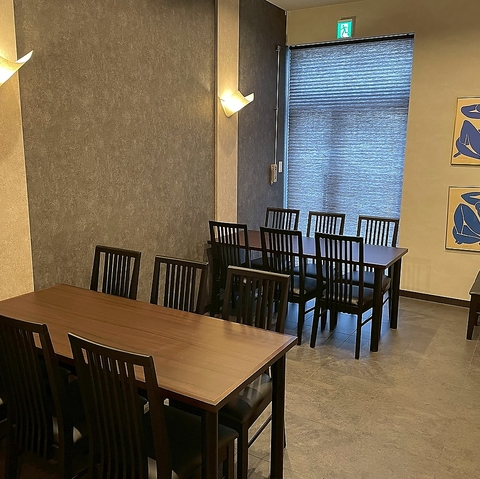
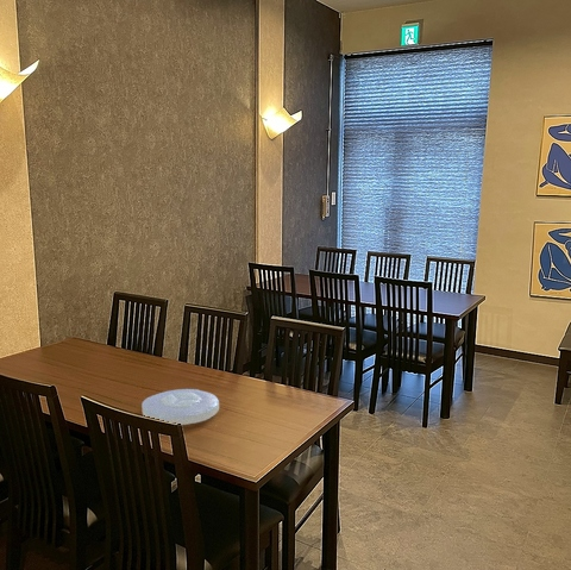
+ plate (181, 403)
